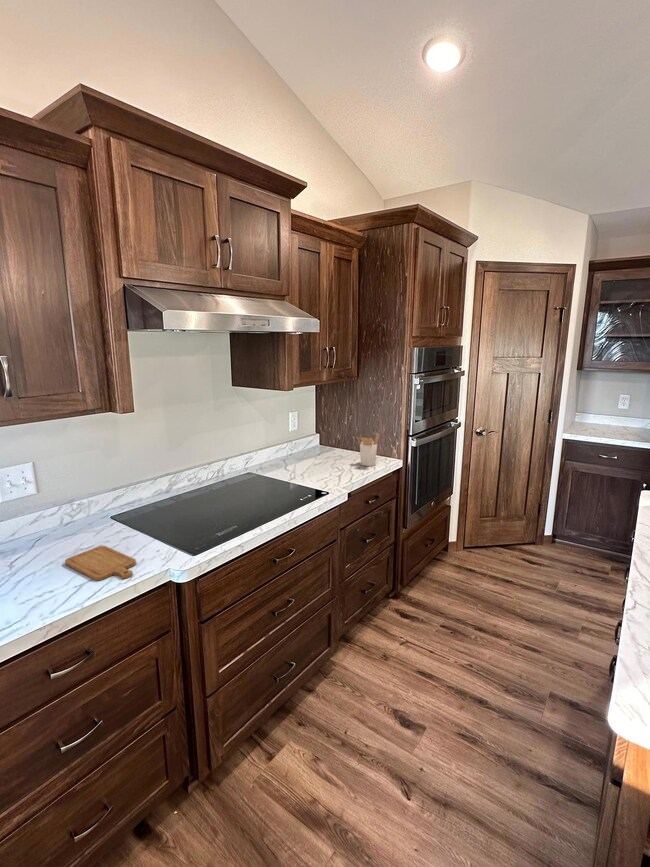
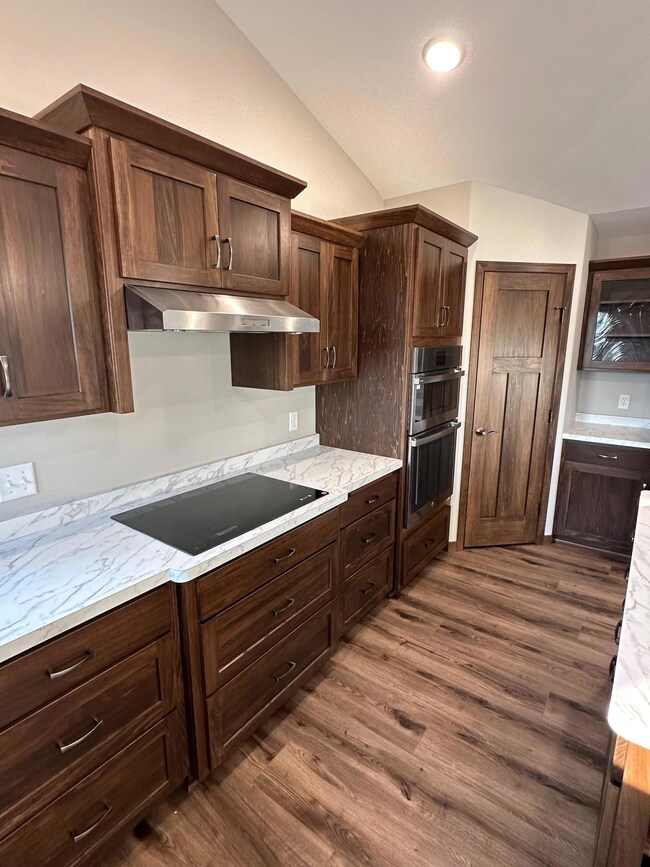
- chopping board (105, 564)
- utensil holder (367, 449)
